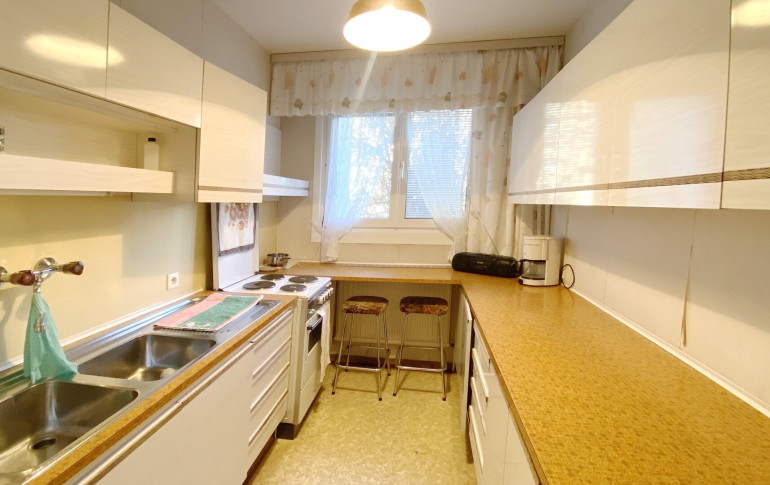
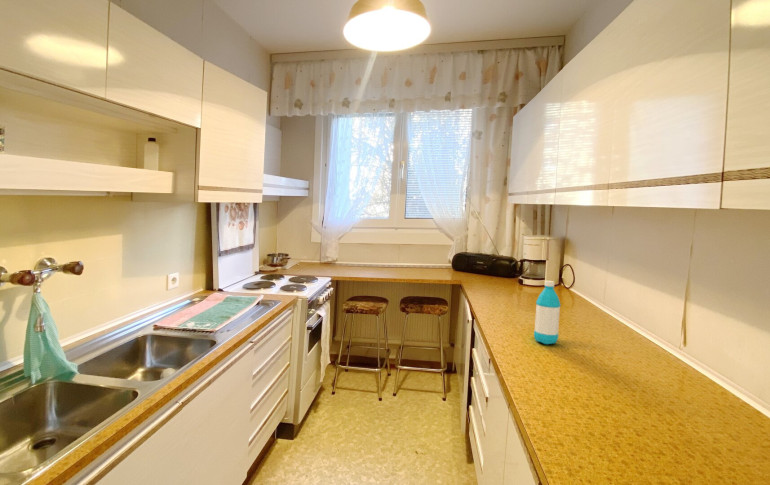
+ water bottle (547, 311)
